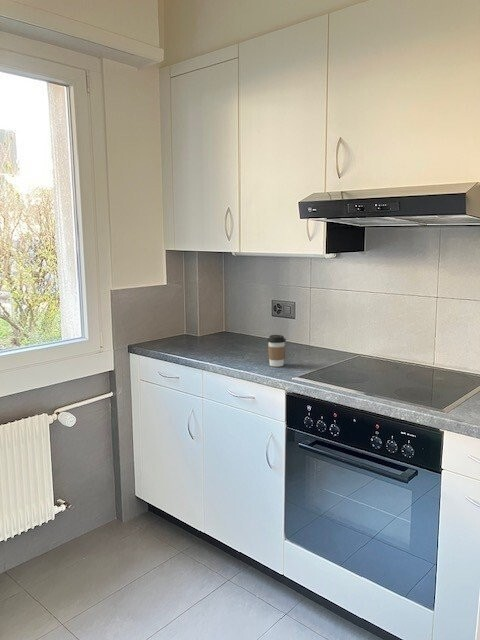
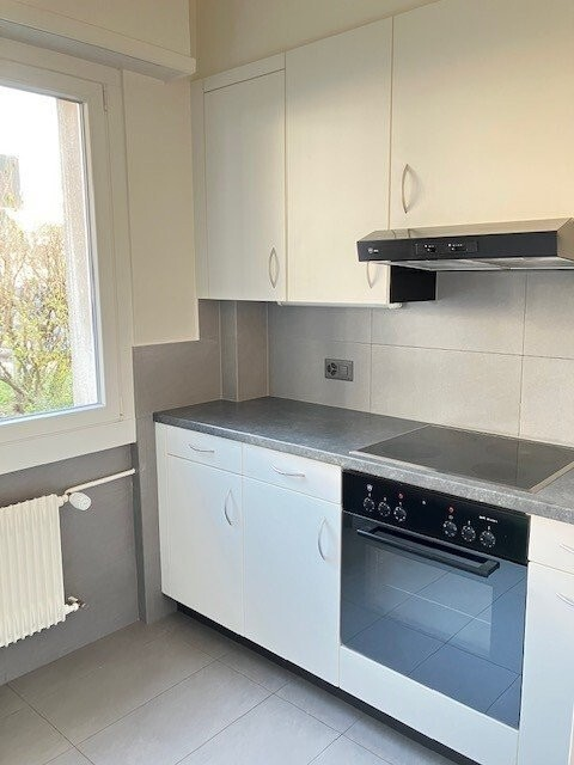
- coffee cup (276, 350)
